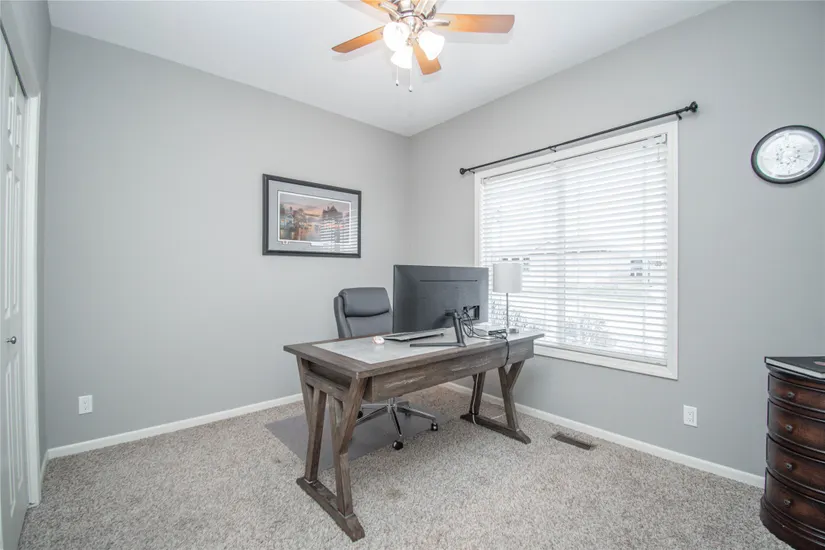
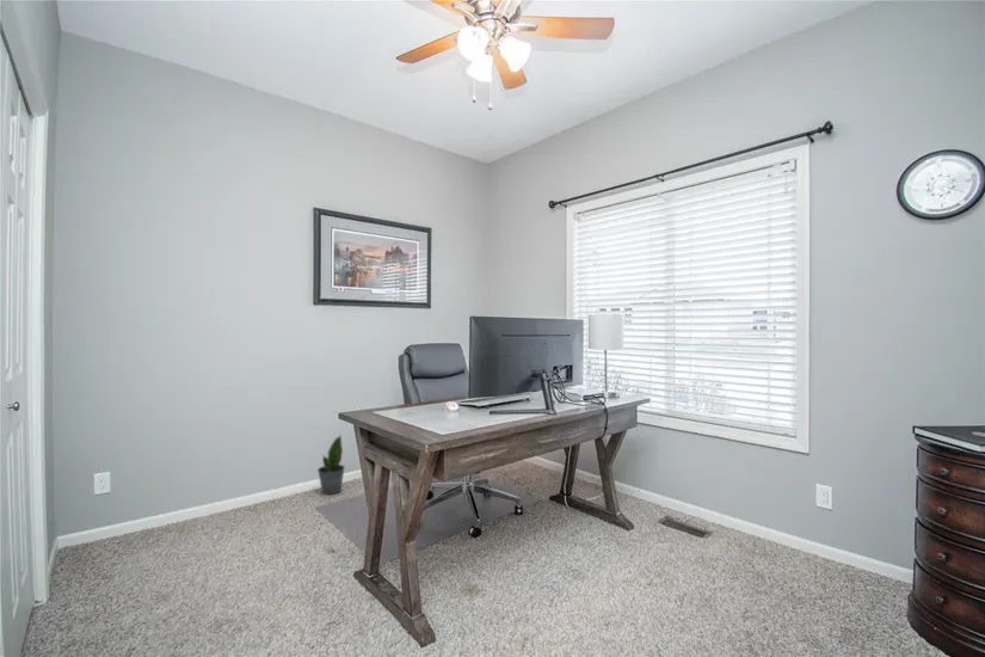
+ potted plant (331, 462)
